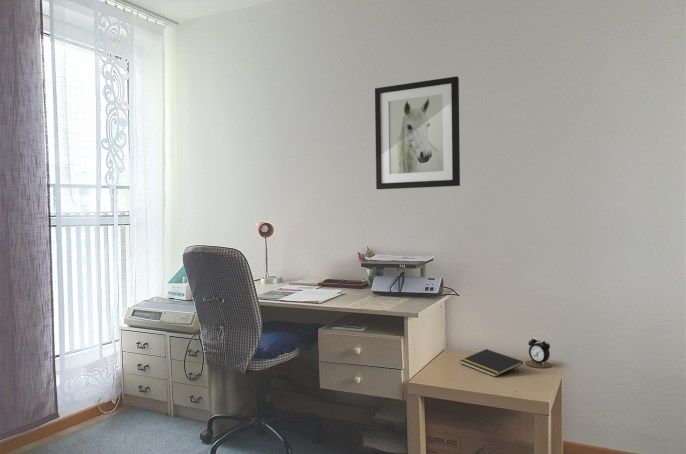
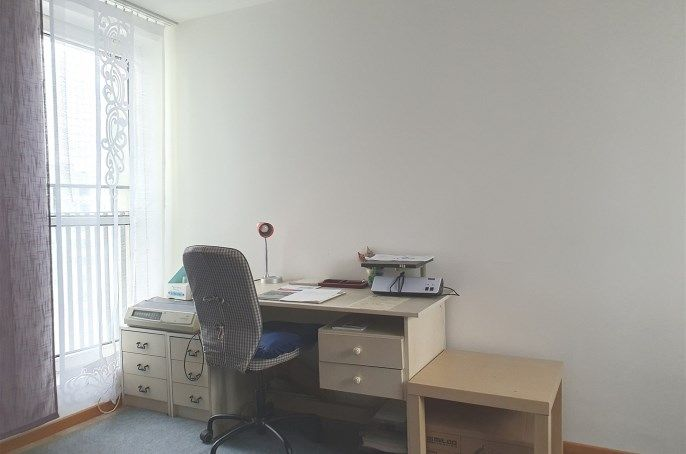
- alarm clock (538, 351)
- wall art (416, 135)
- notepad (490, 362)
